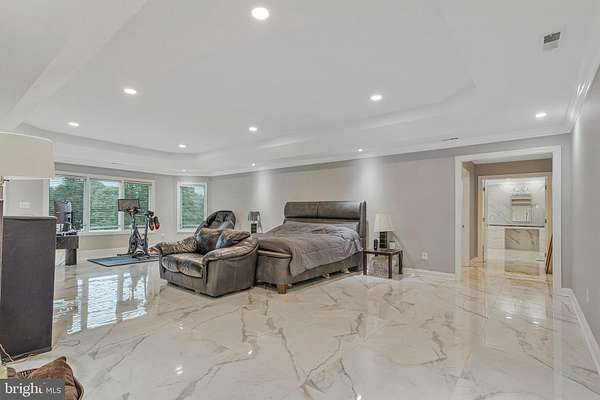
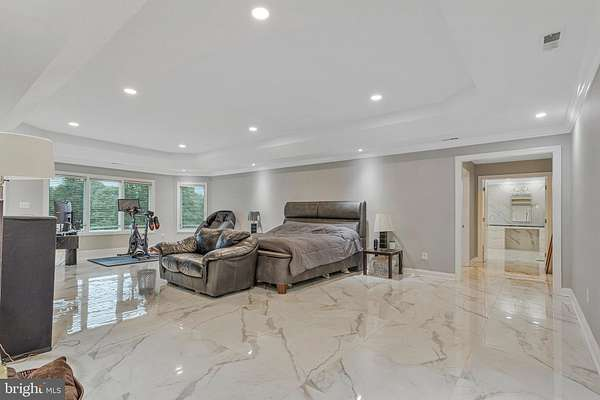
+ wastebasket (147, 281)
